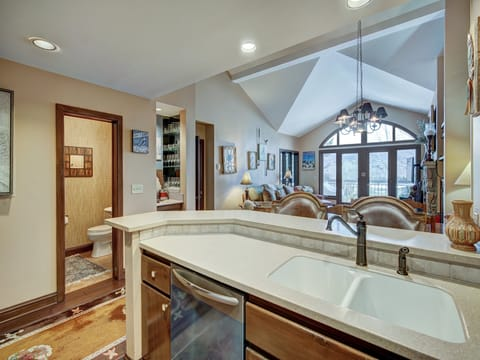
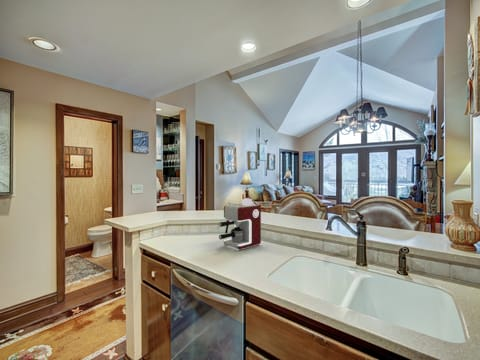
+ coffee maker (237, 222)
